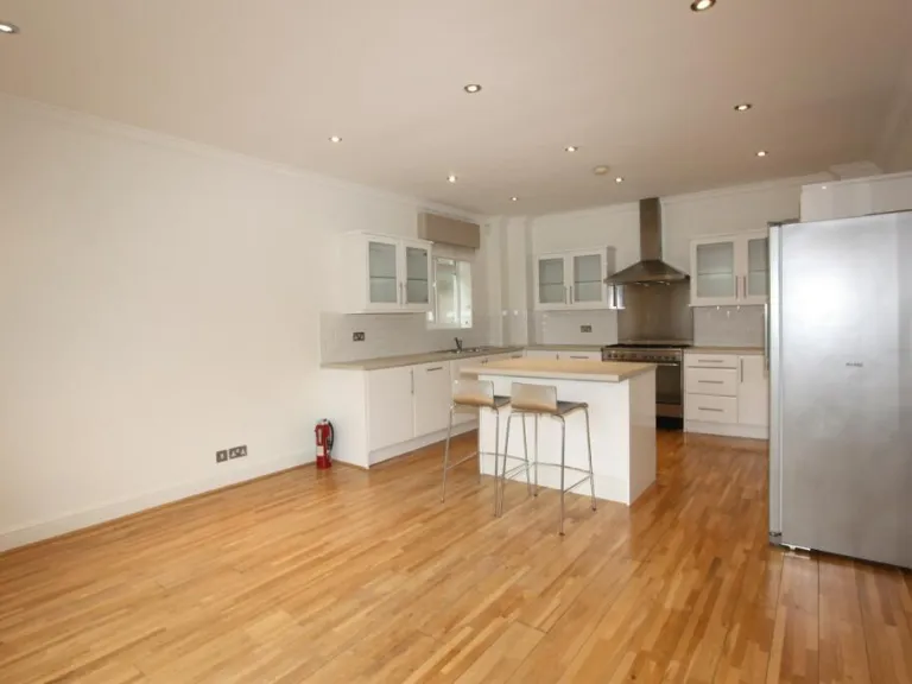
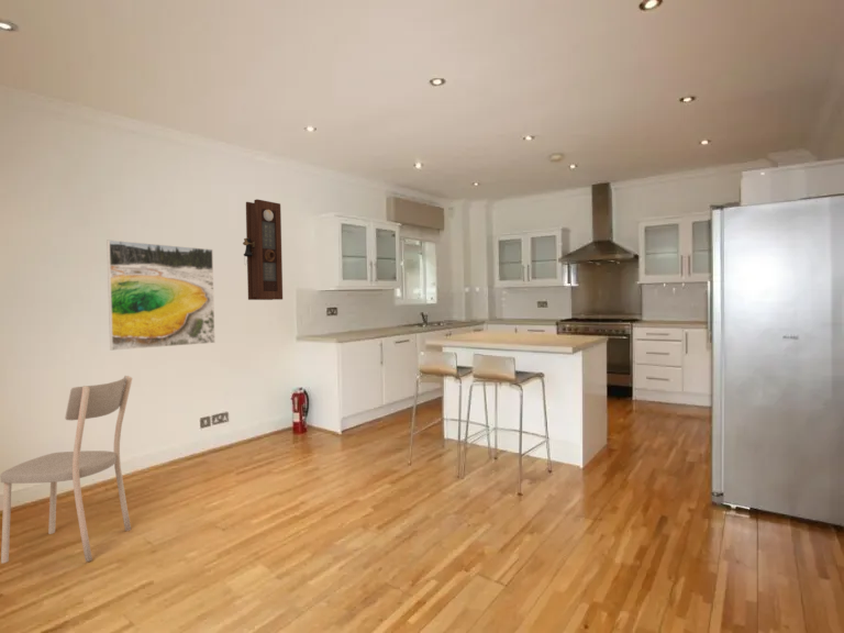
+ pendulum clock (262, 251)
+ dining chair (69, 463)
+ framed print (165, 296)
